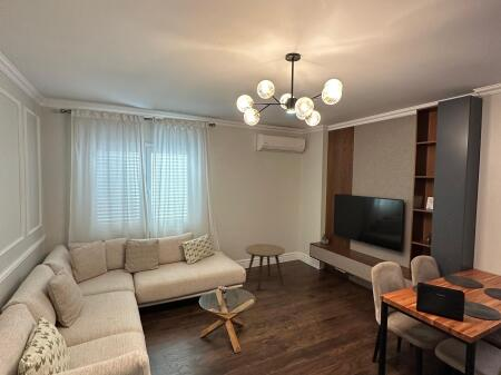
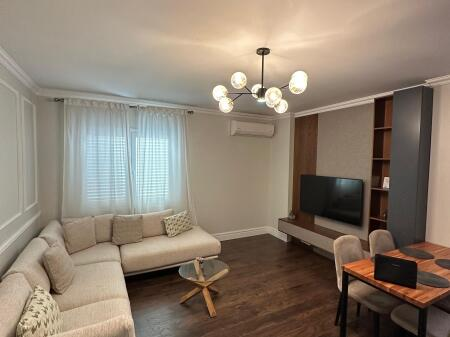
- side table (262, 266)
